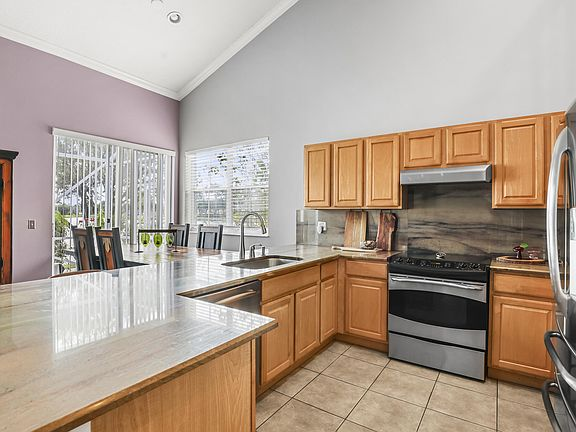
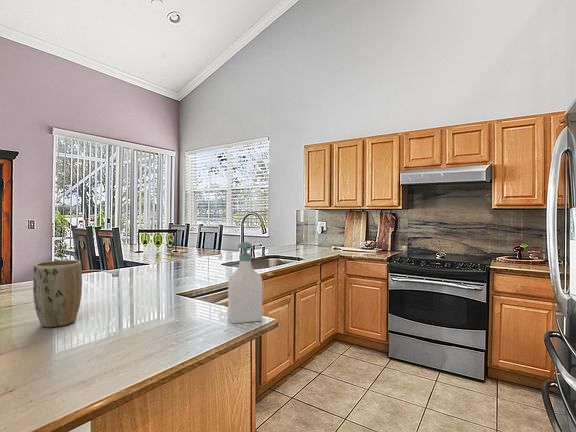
+ plant pot (58, 292)
+ soap bottle (245, 281)
